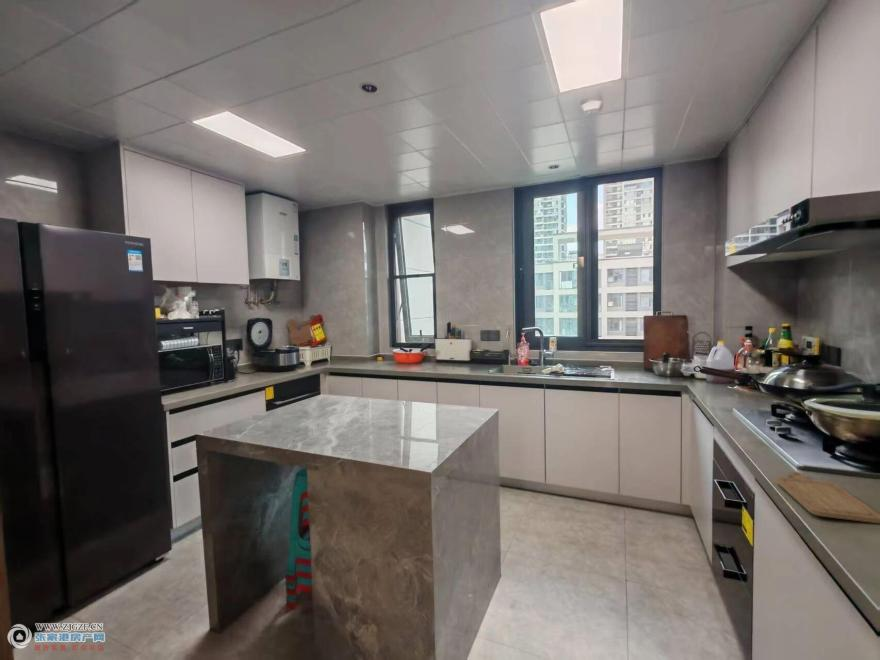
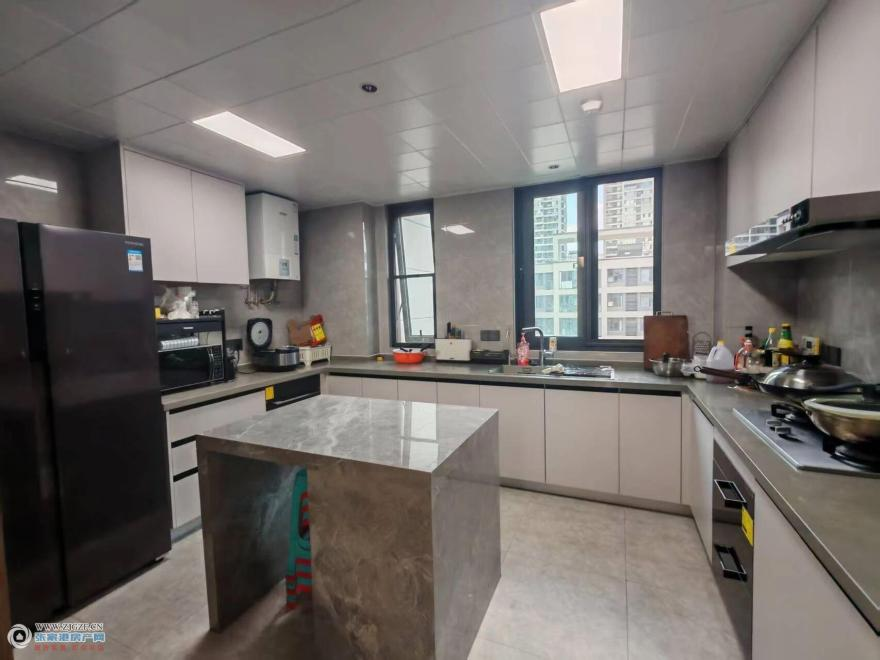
- chopping board (818, 493)
